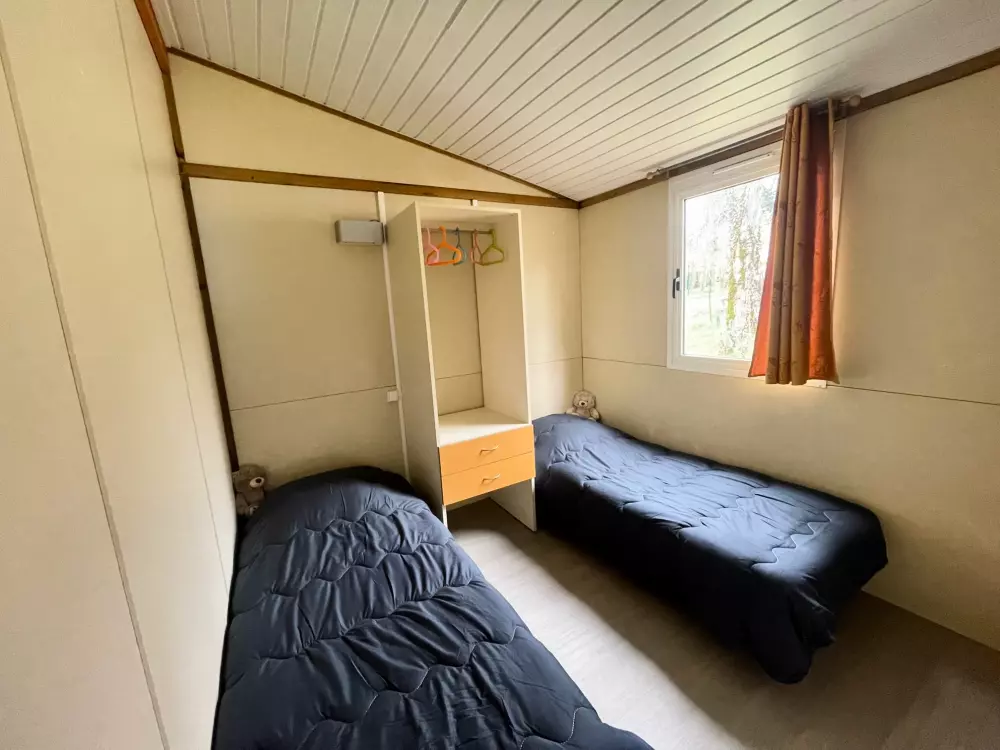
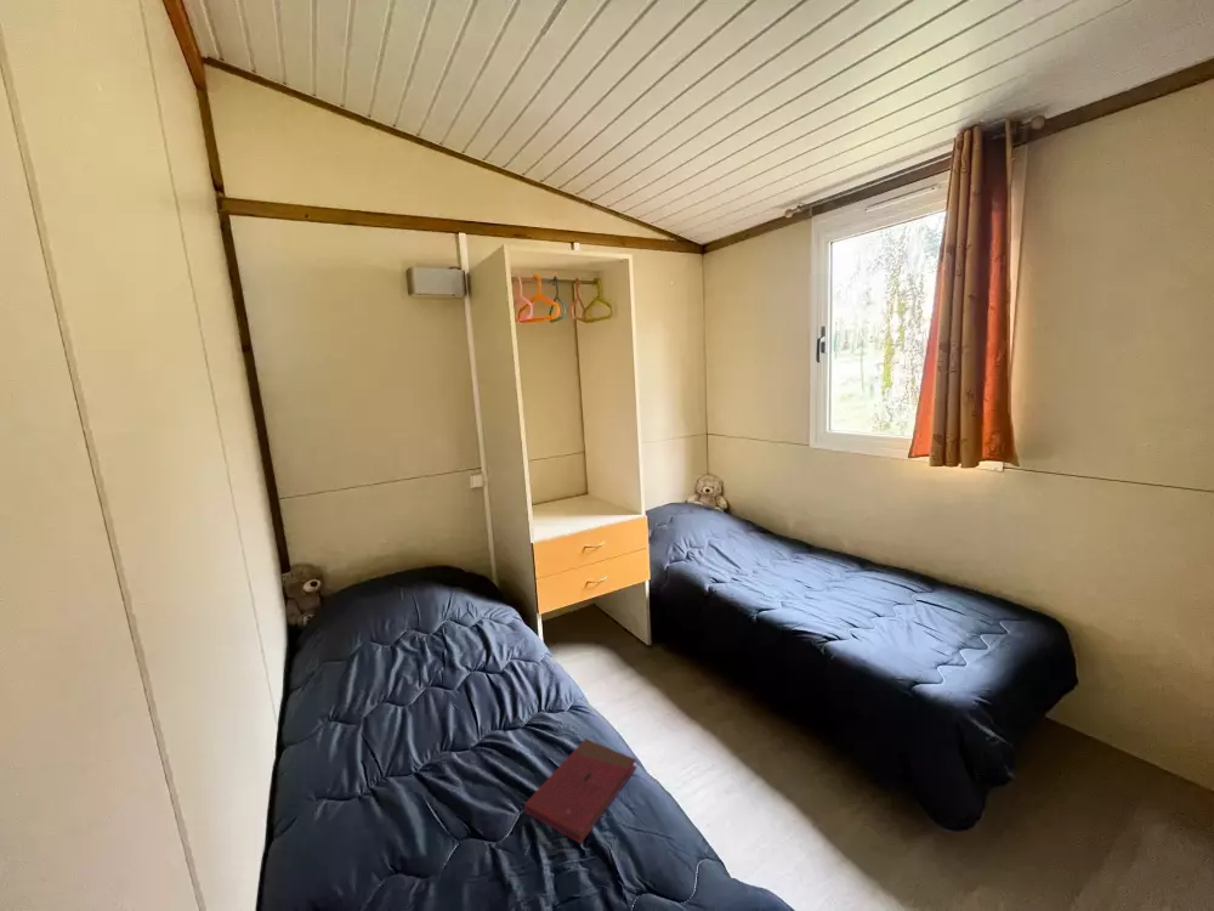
+ book (583, 785)
